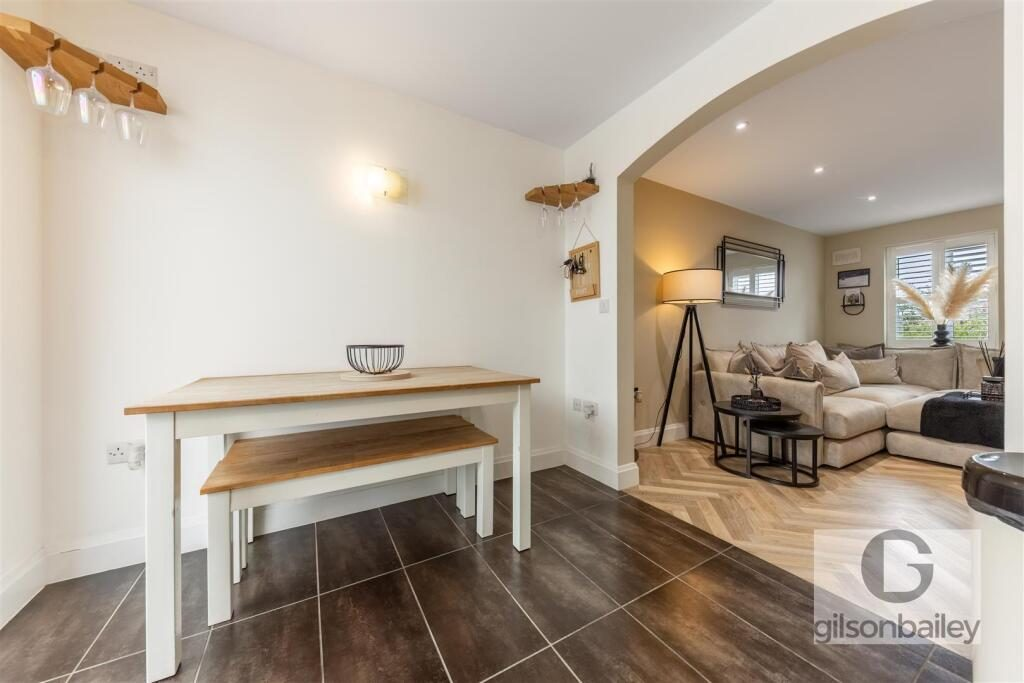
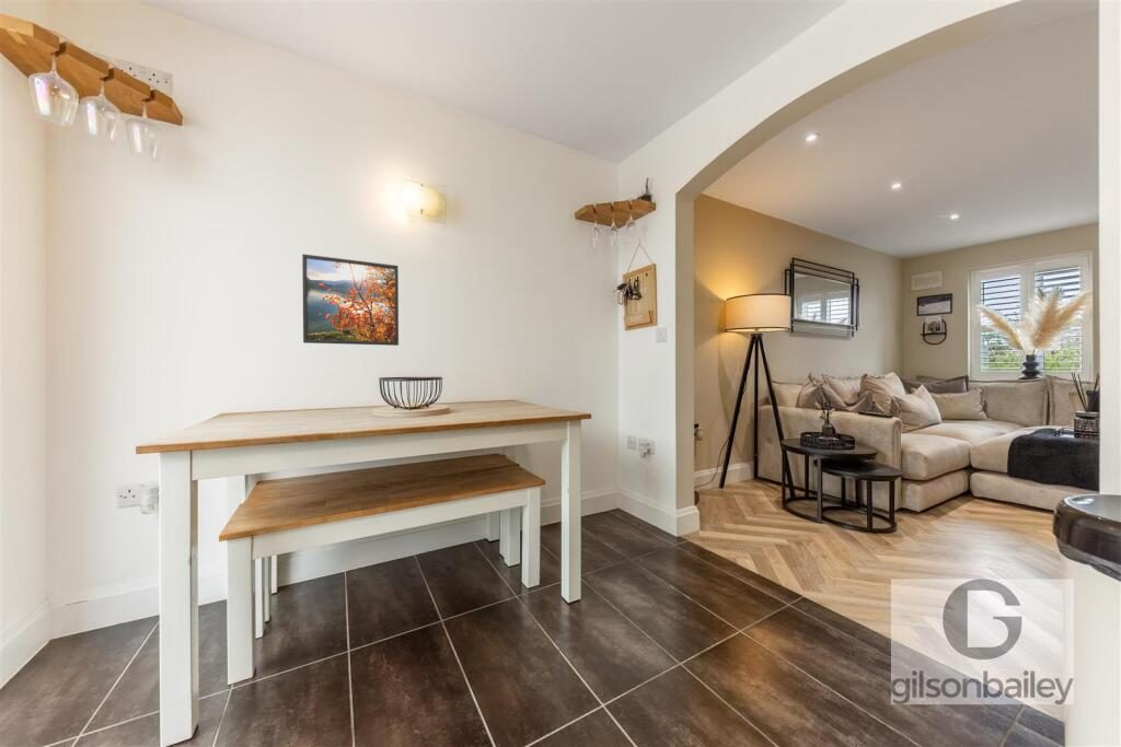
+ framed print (353, 302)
